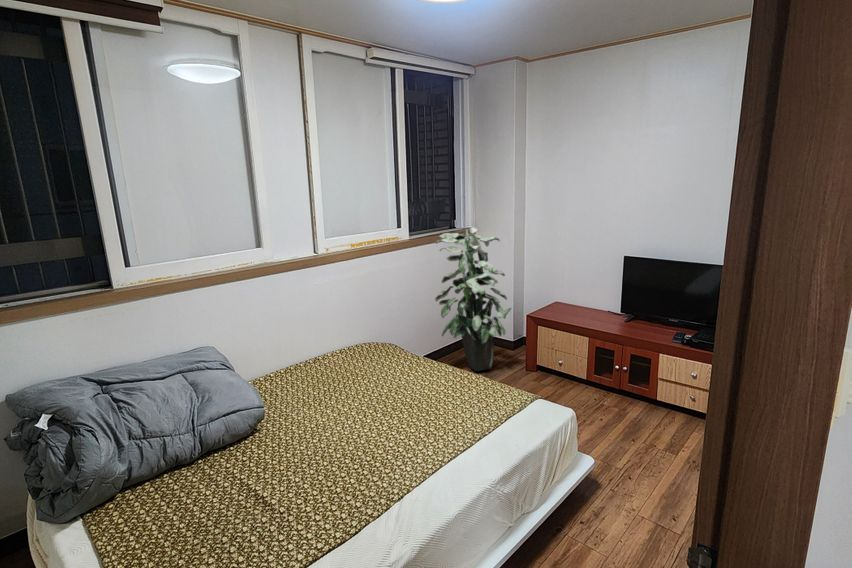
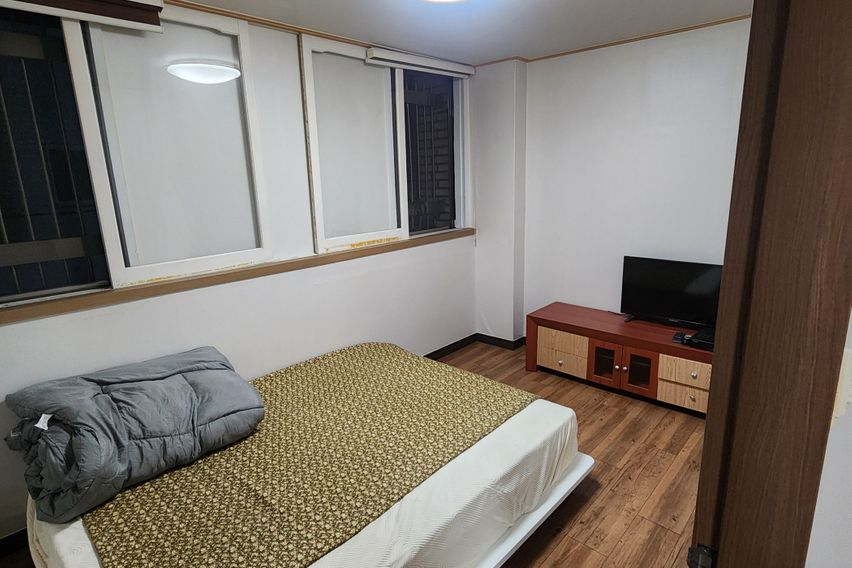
- indoor plant (471, 299)
